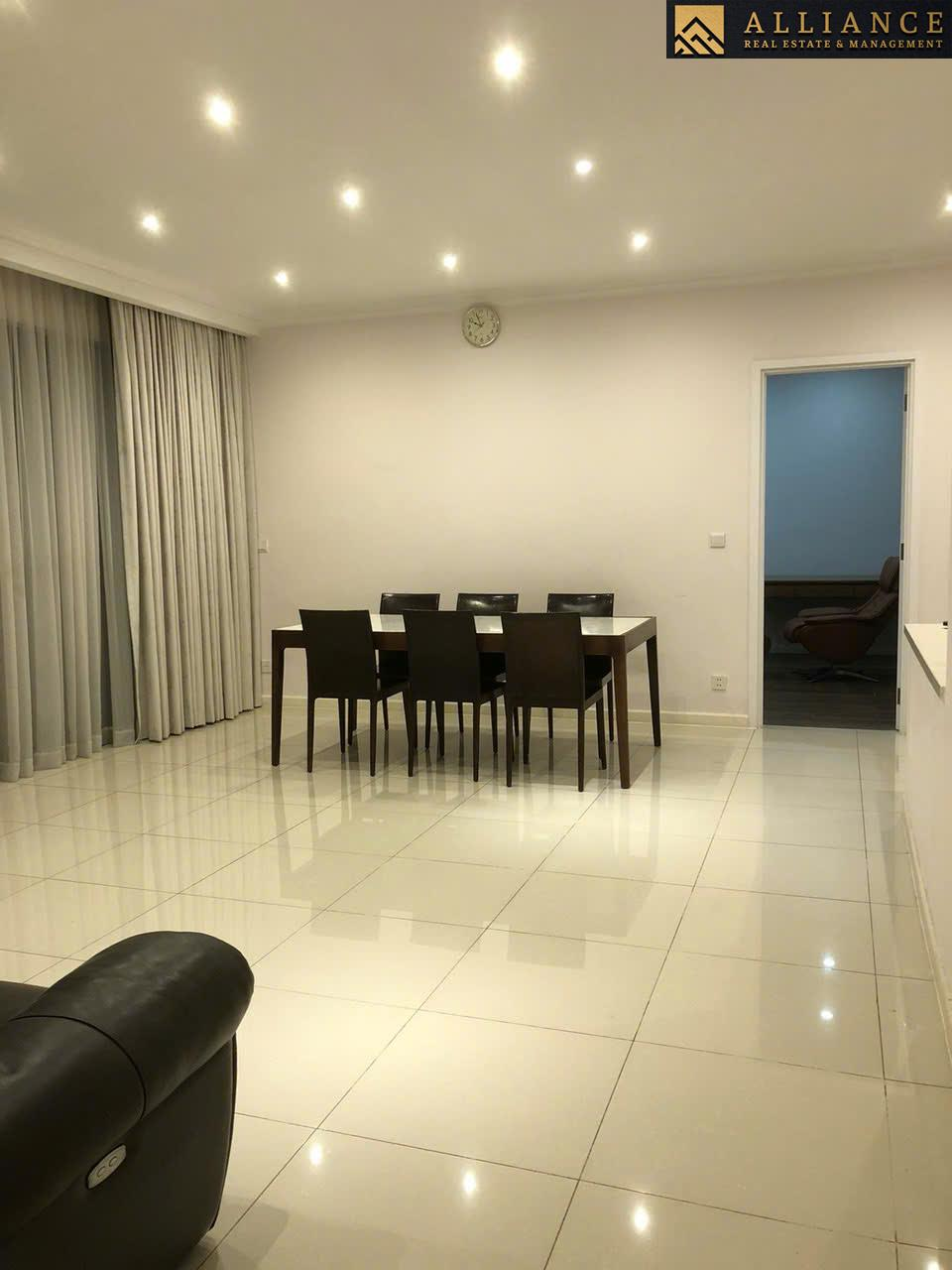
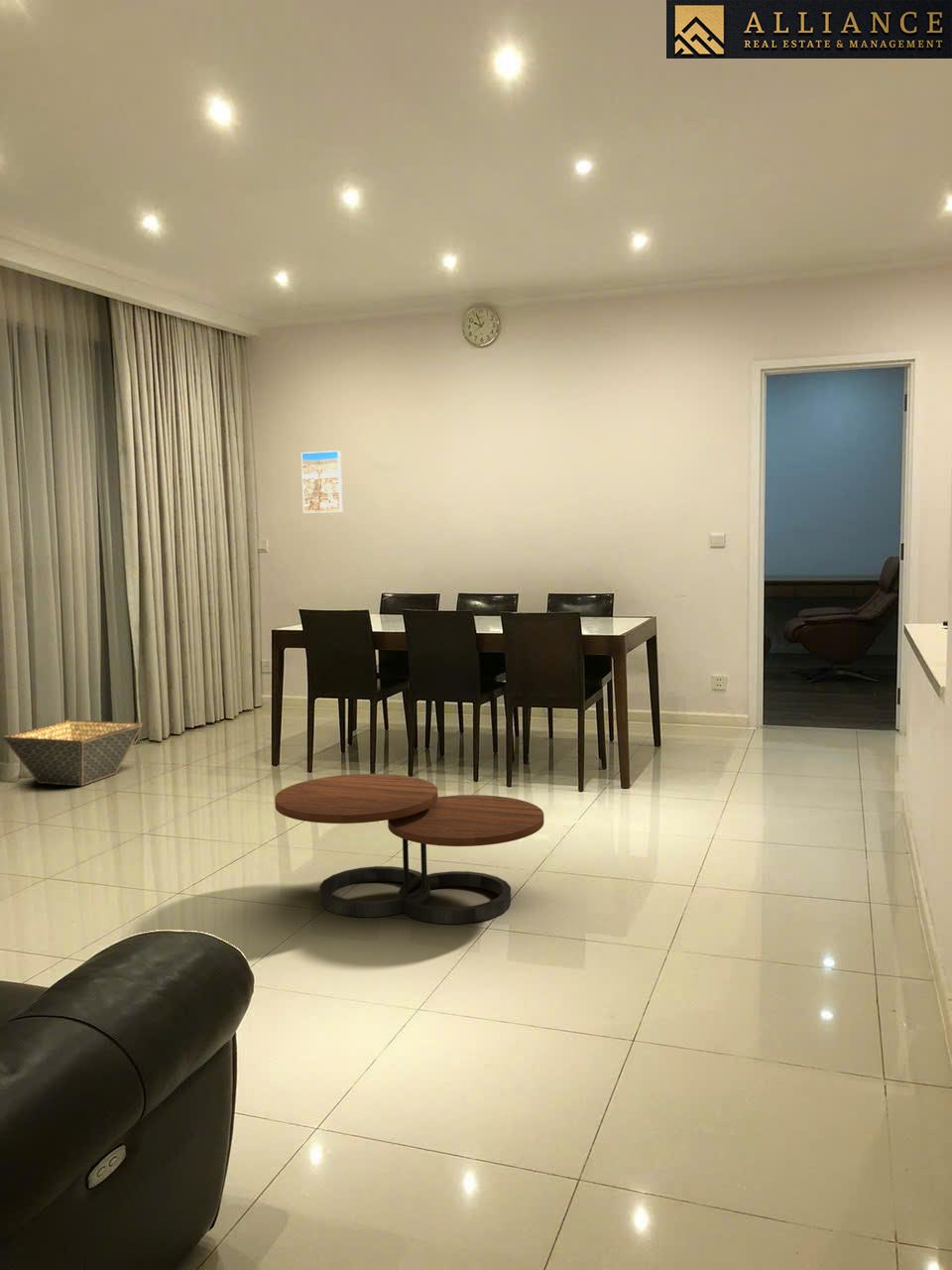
+ coffee table (408, 847)
+ basket (76, 754)
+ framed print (321, 482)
